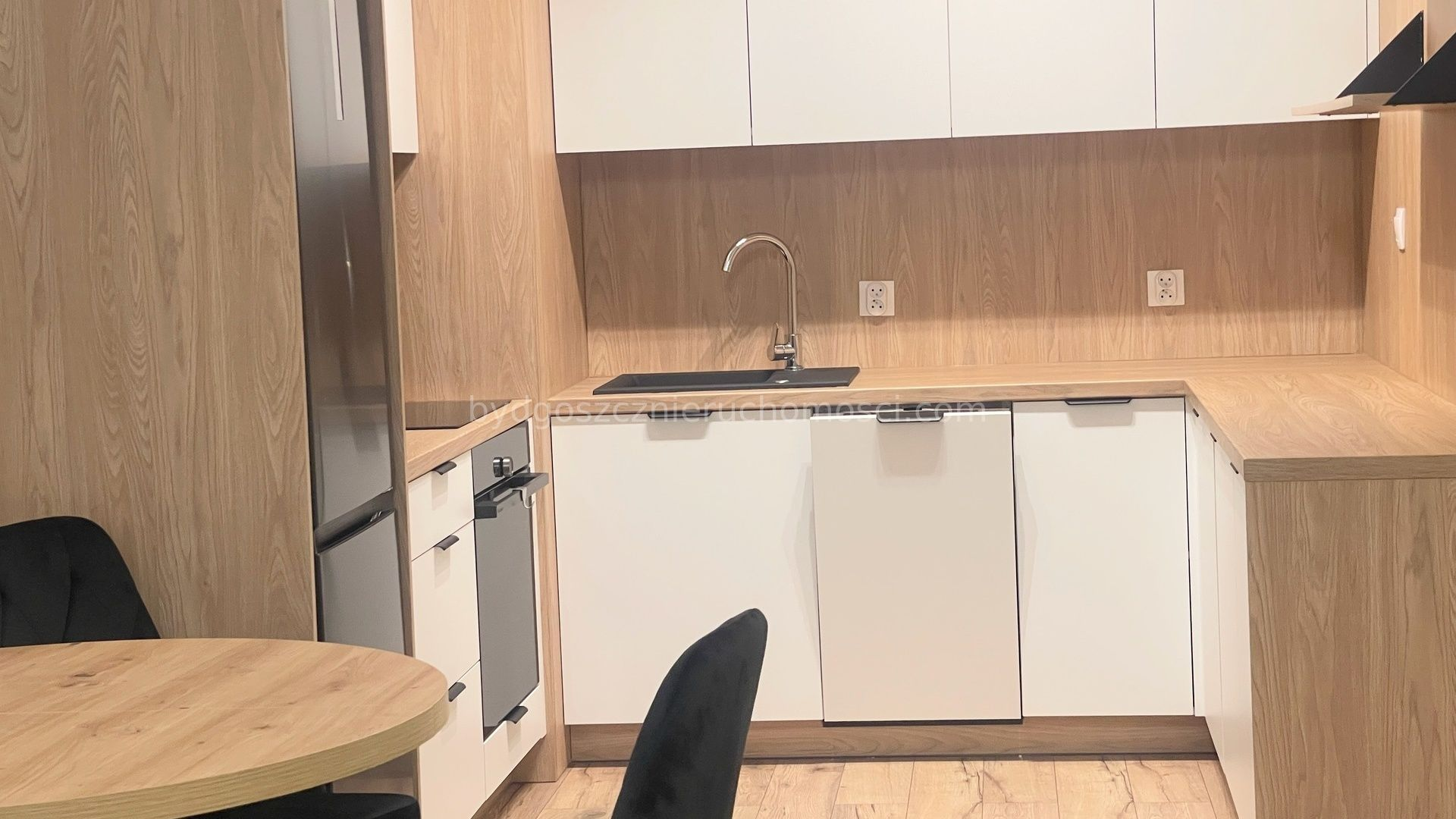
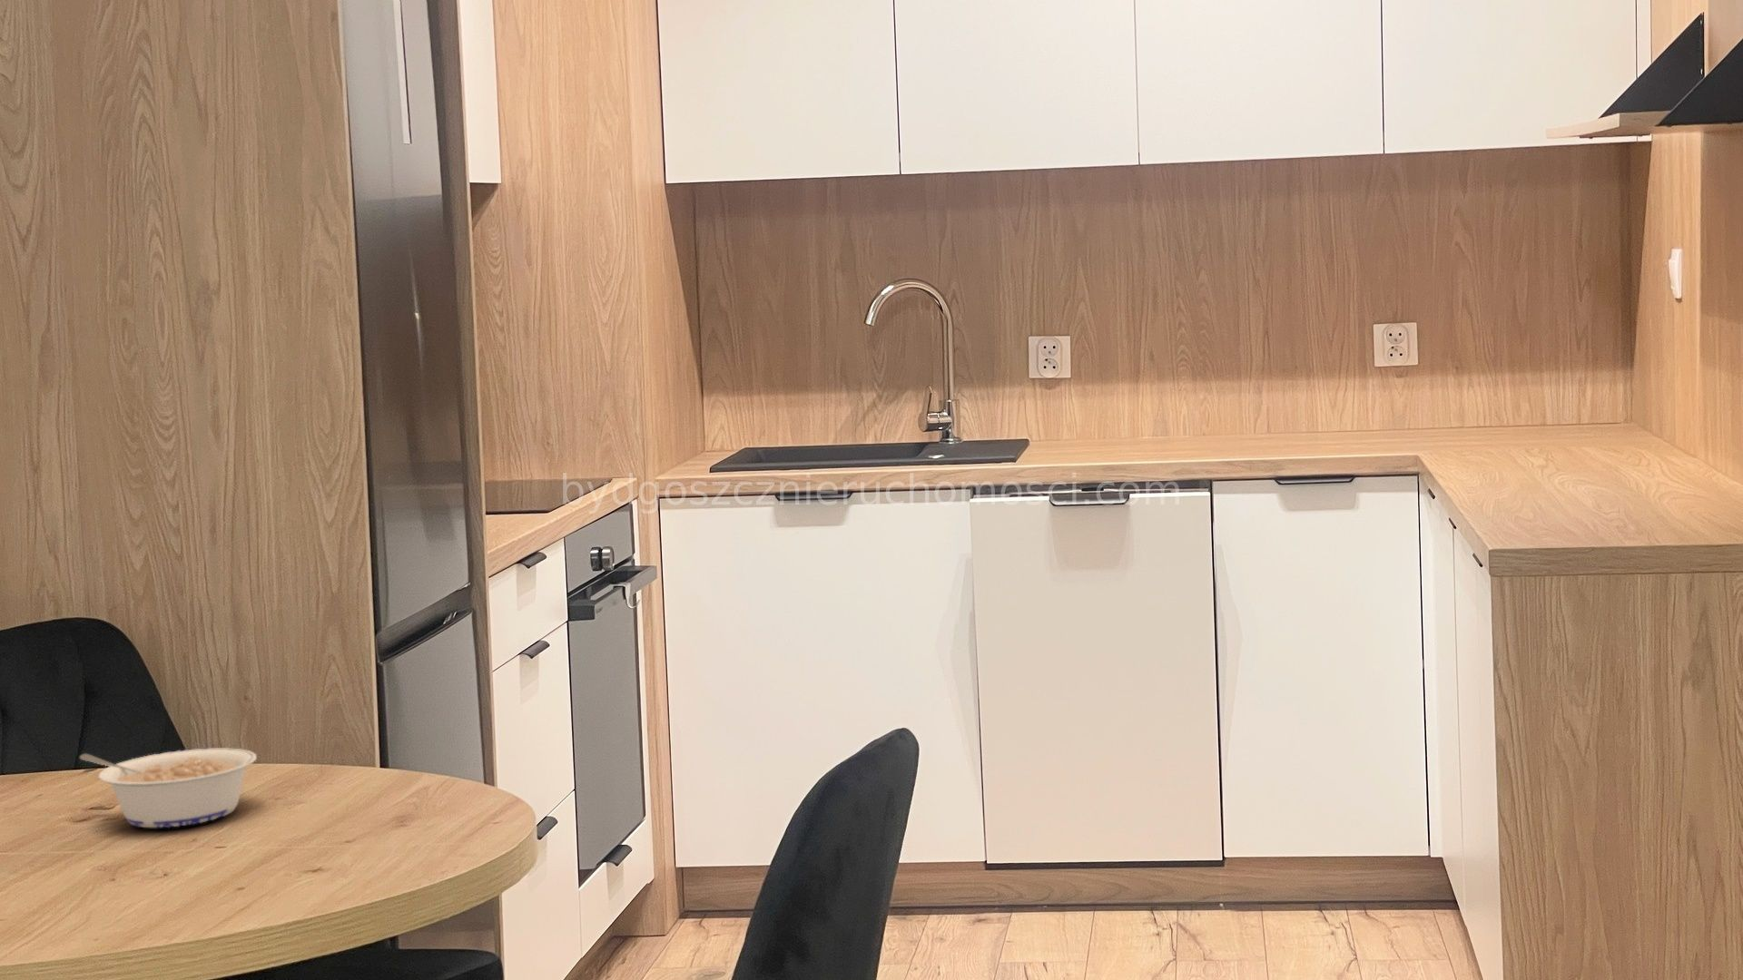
+ legume (174, 786)
